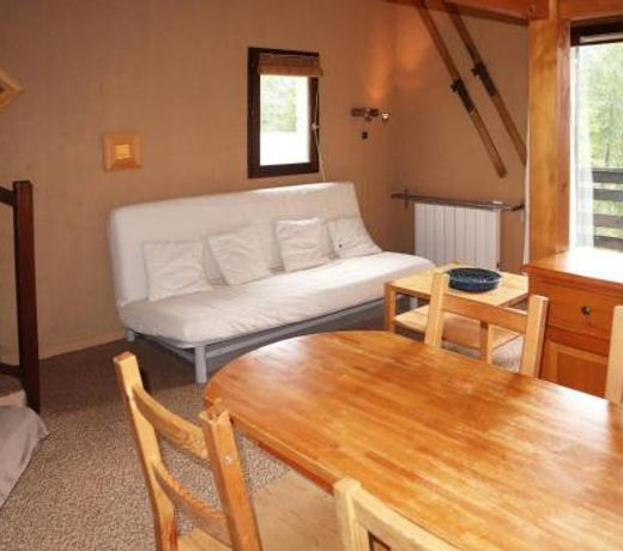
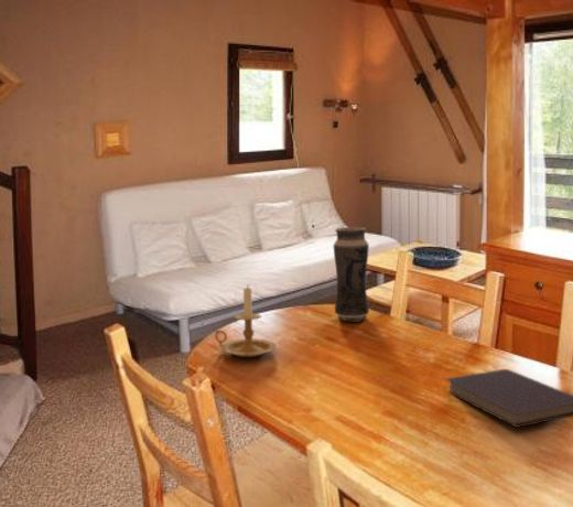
+ vase (350, 273)
+ candle holder (242, 319)
+ notebook (511, 395)
